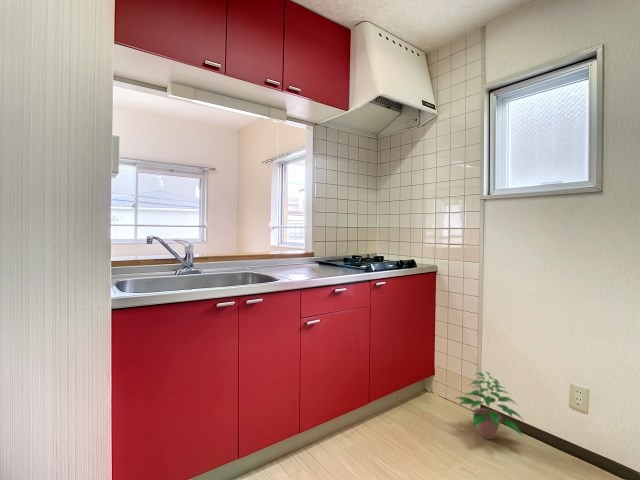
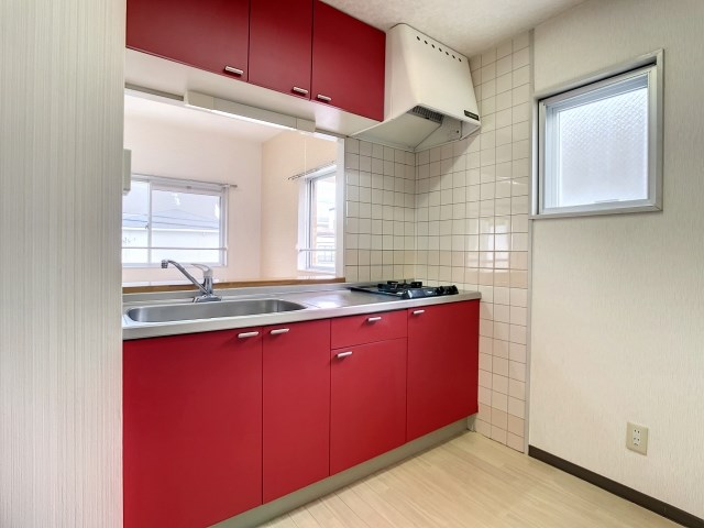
- potted plant (488, 406)
